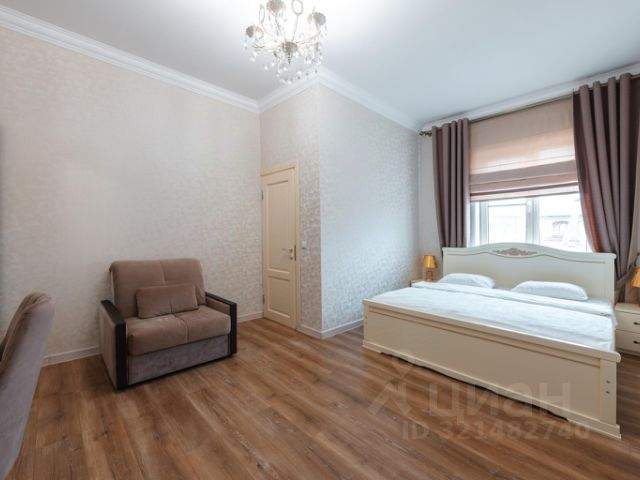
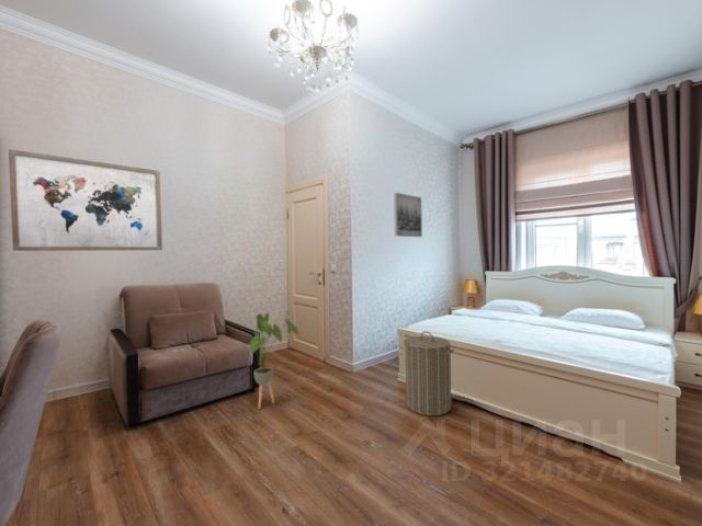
+ laundry hamper (428, 368)
+ house plant (265, 357)
+ wall art (408, 216)
+ wall art (94, 206)
